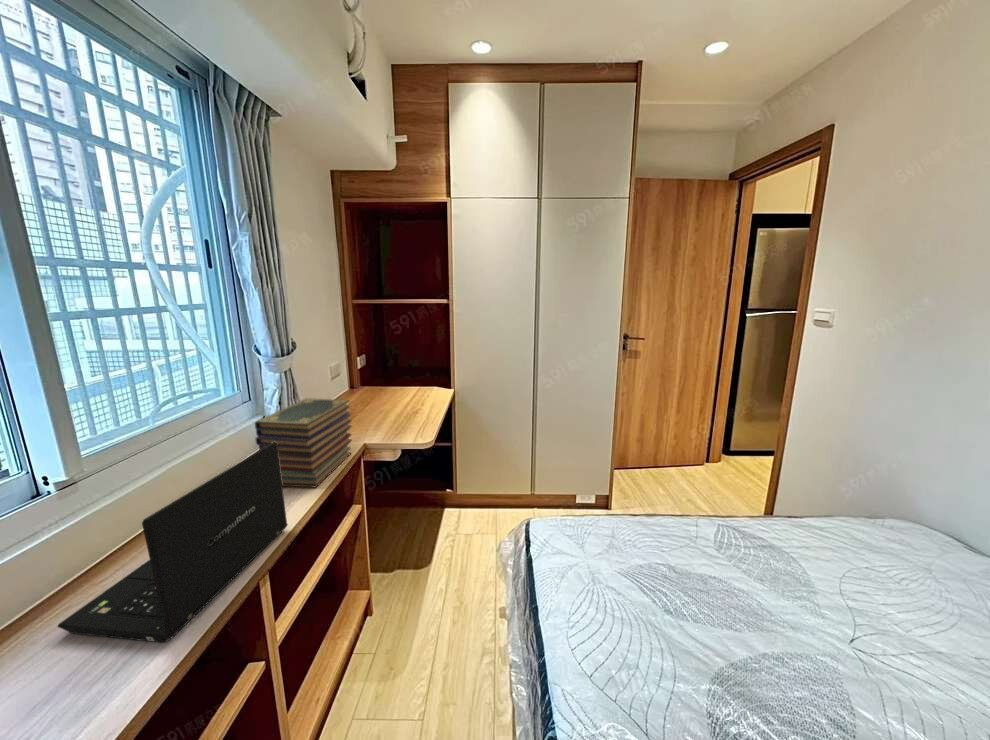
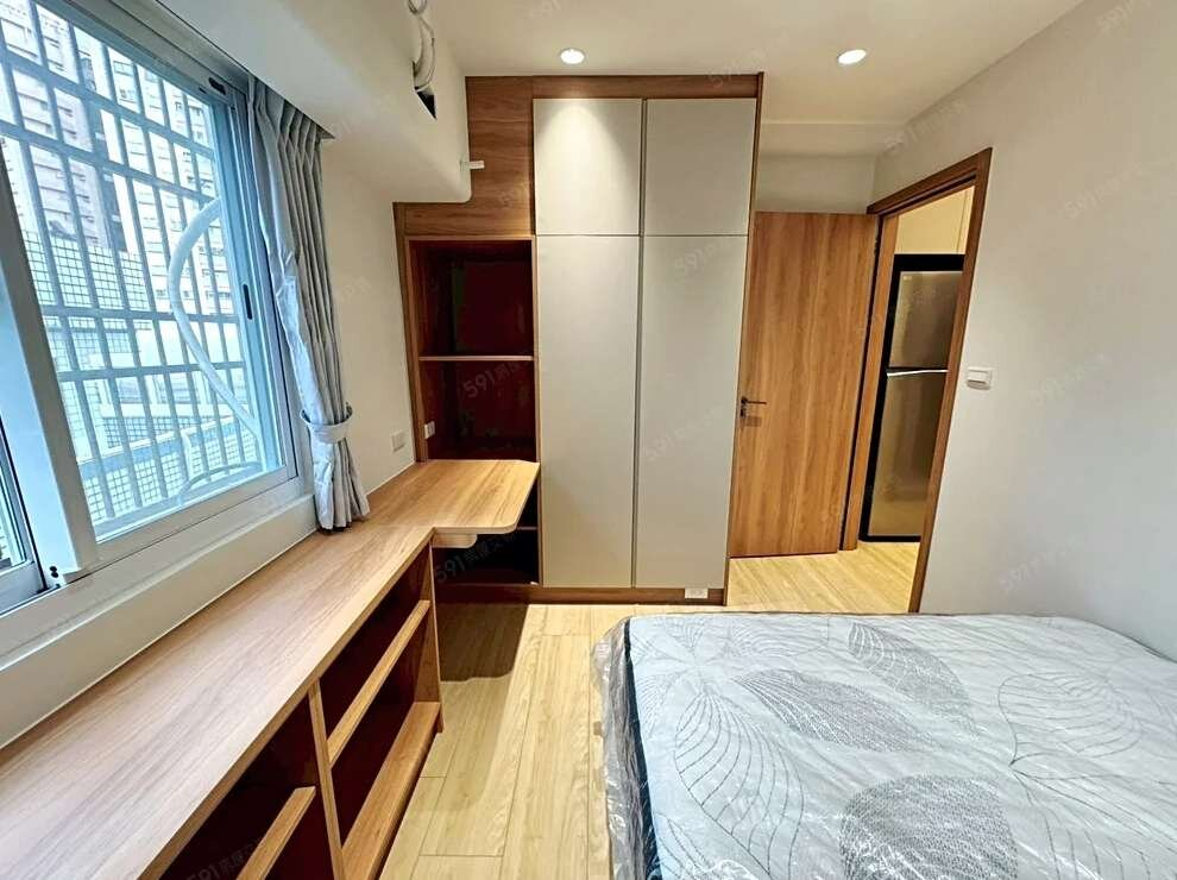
- laptop (184, 523)
- book stack (309, 439)
